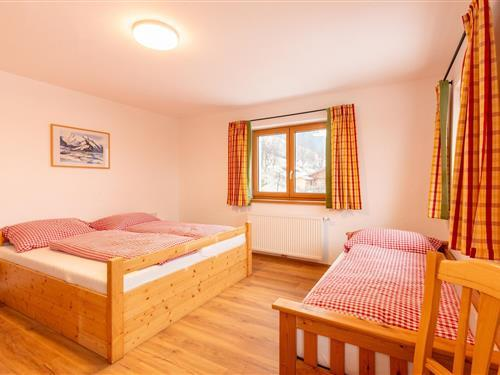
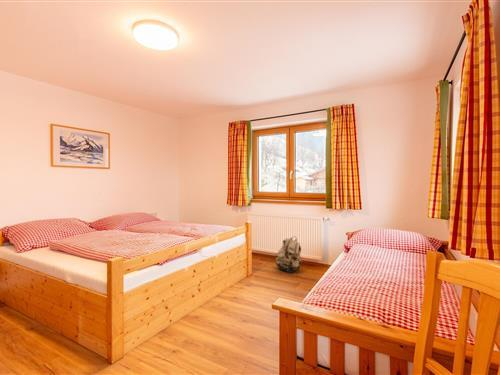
+ backpack (287, 253)
